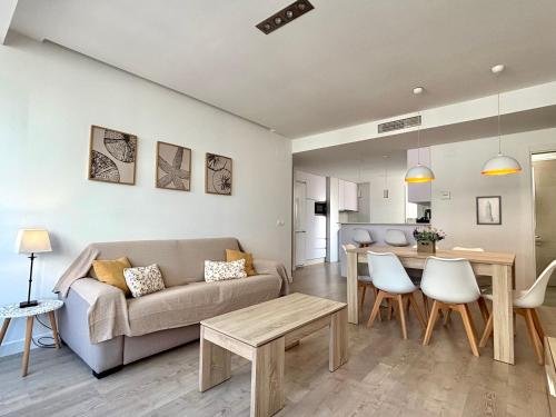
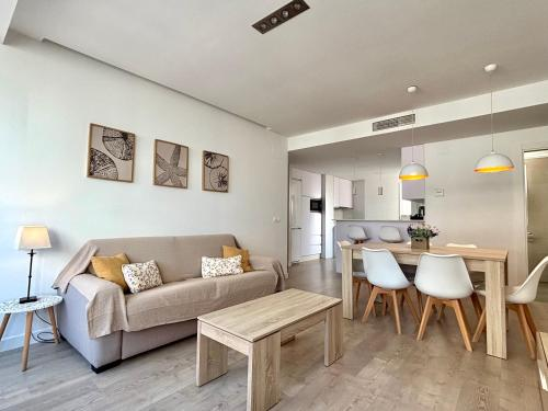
- wall art (488, 210)
